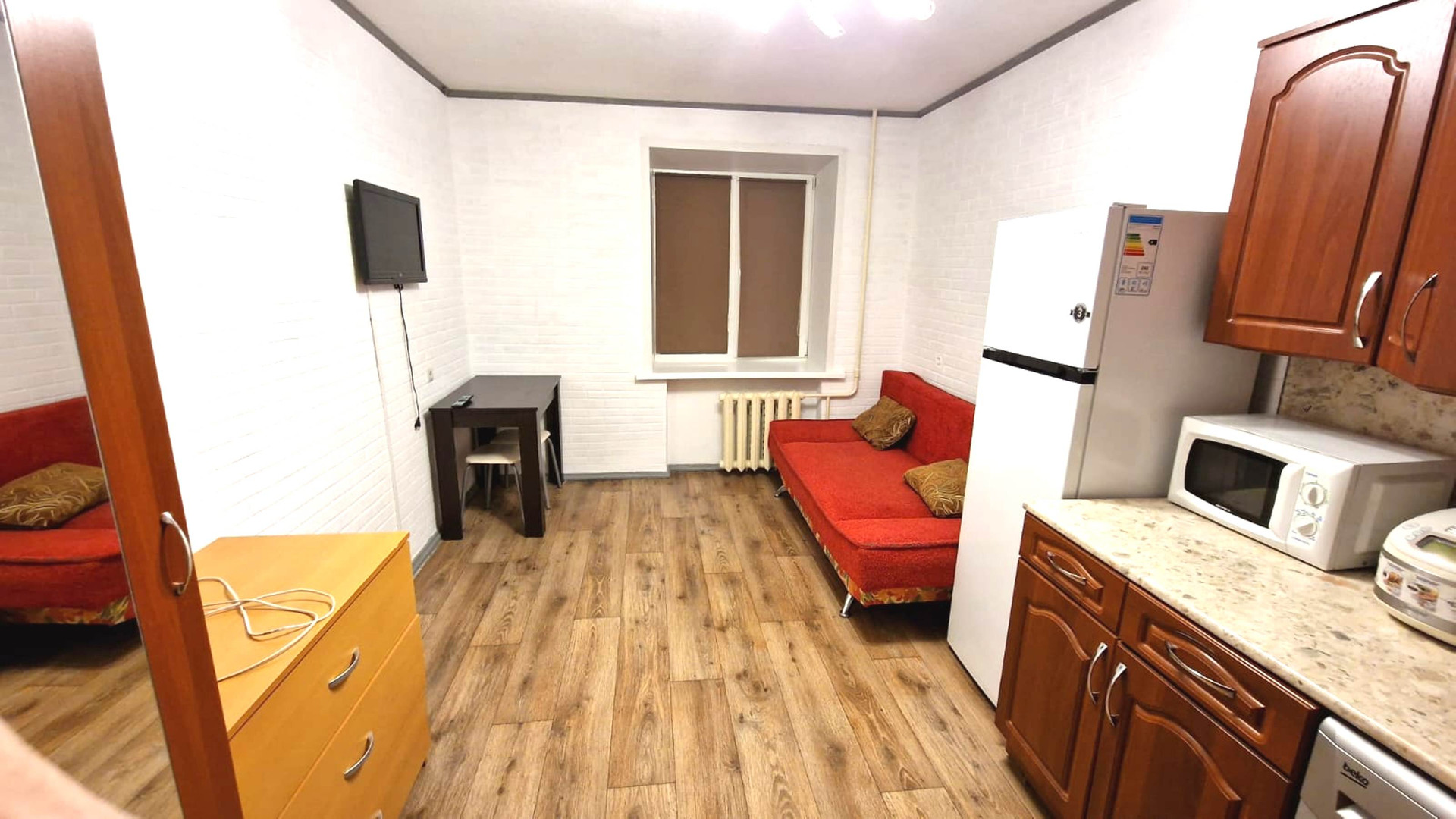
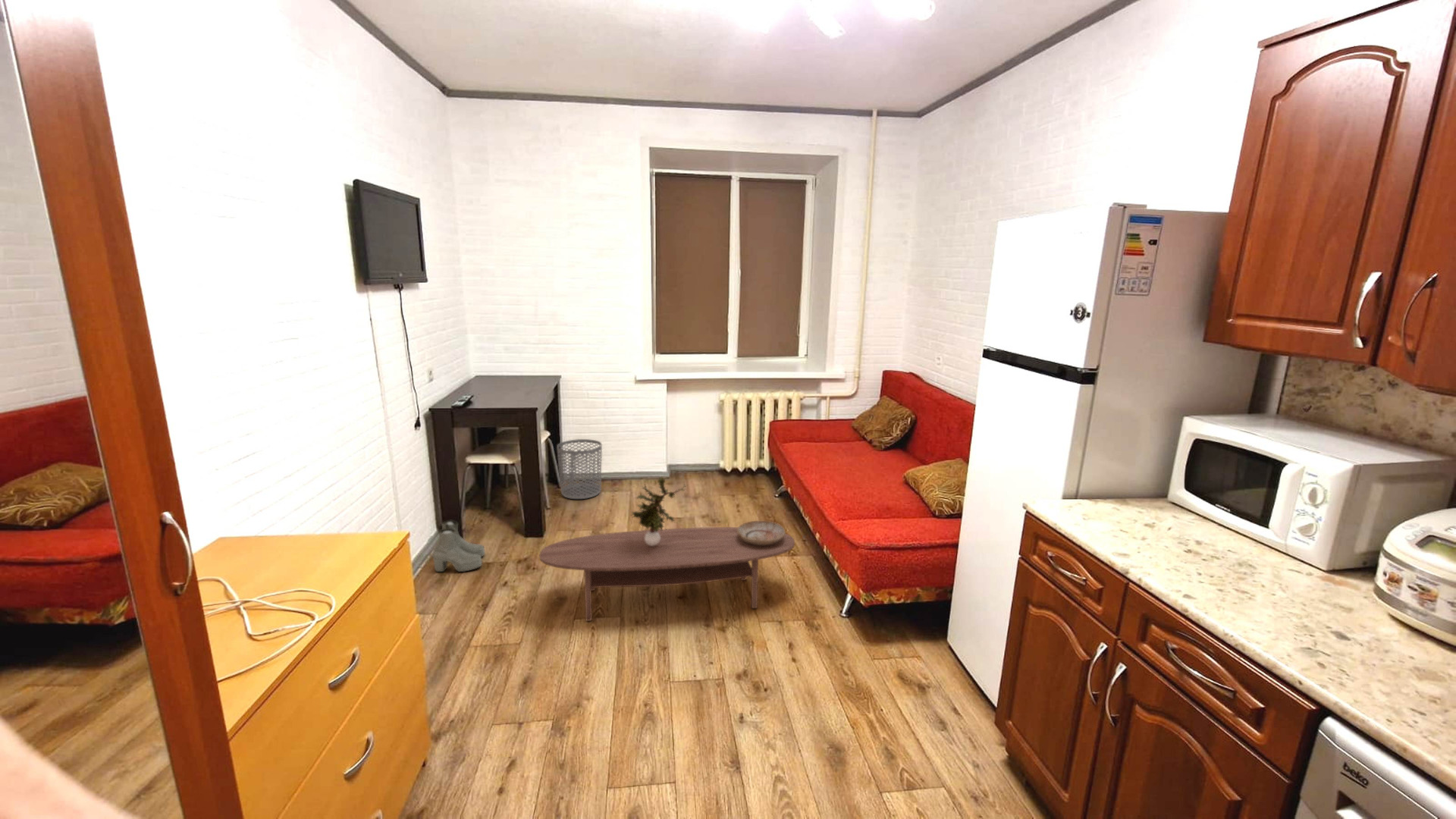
+ boots (458, 544)
+ coffee table (671, 572)
+ waste bin (580, 469)
+ ceramic bowl (761, 534)
+ potted plant (659, 510)
